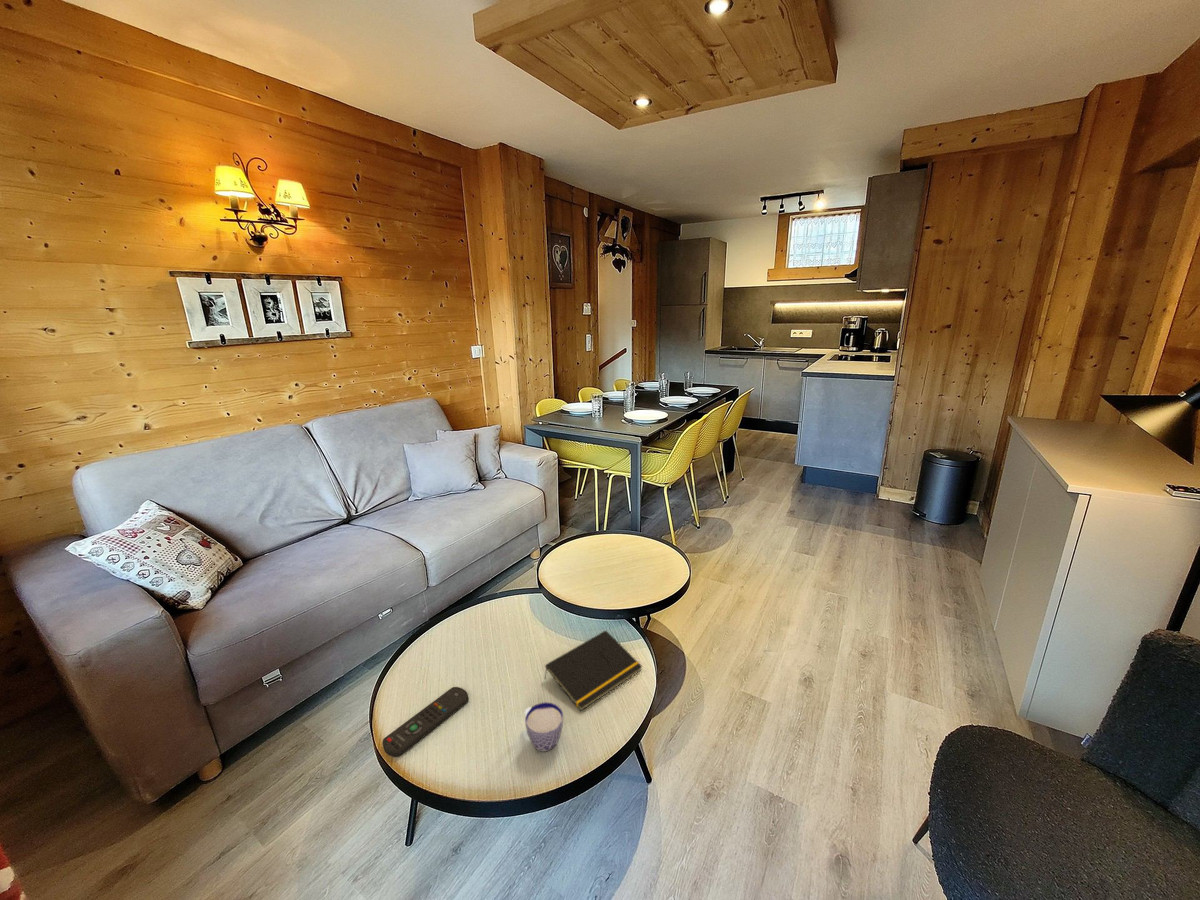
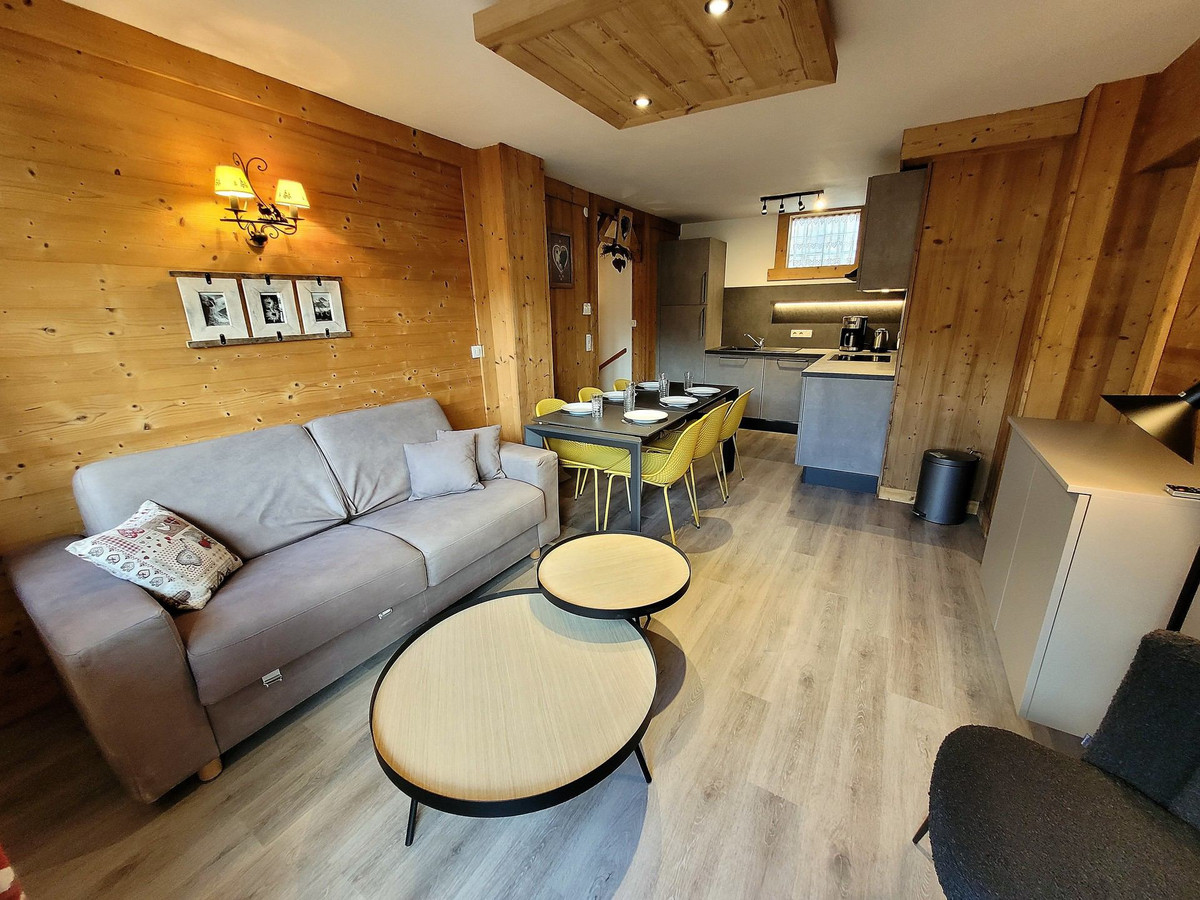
- cup (540, 725)
- notepad (594, 667)
- remote control (428, 719)
